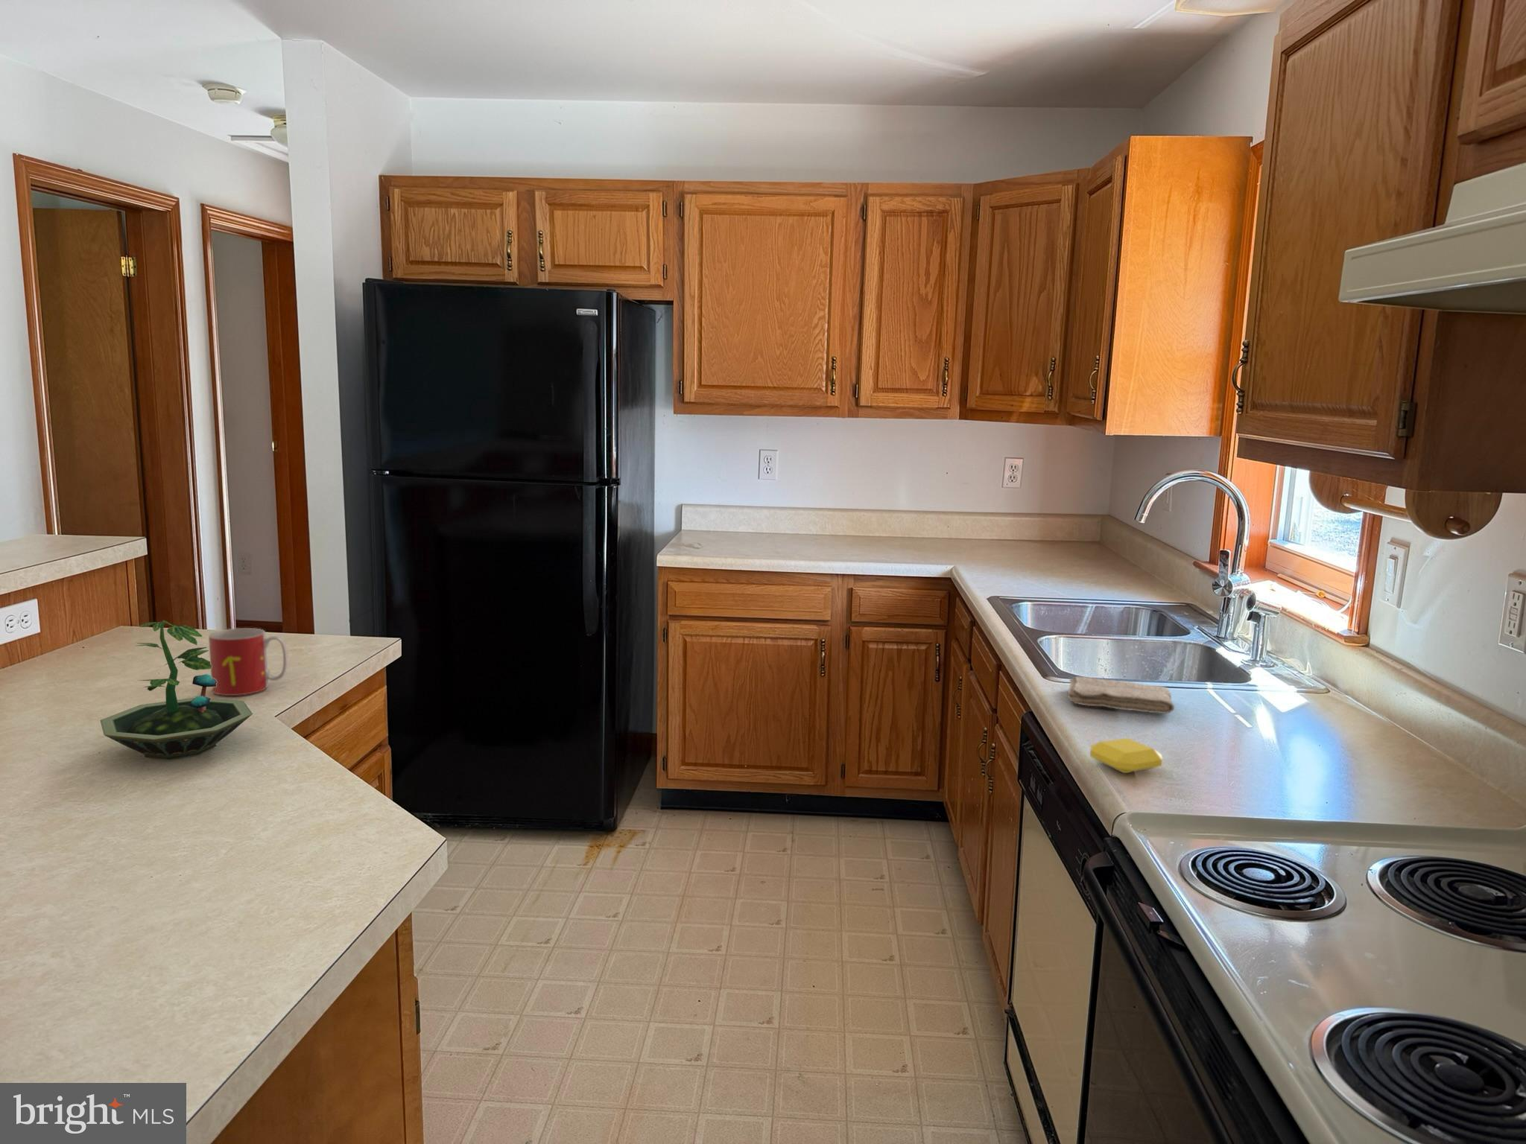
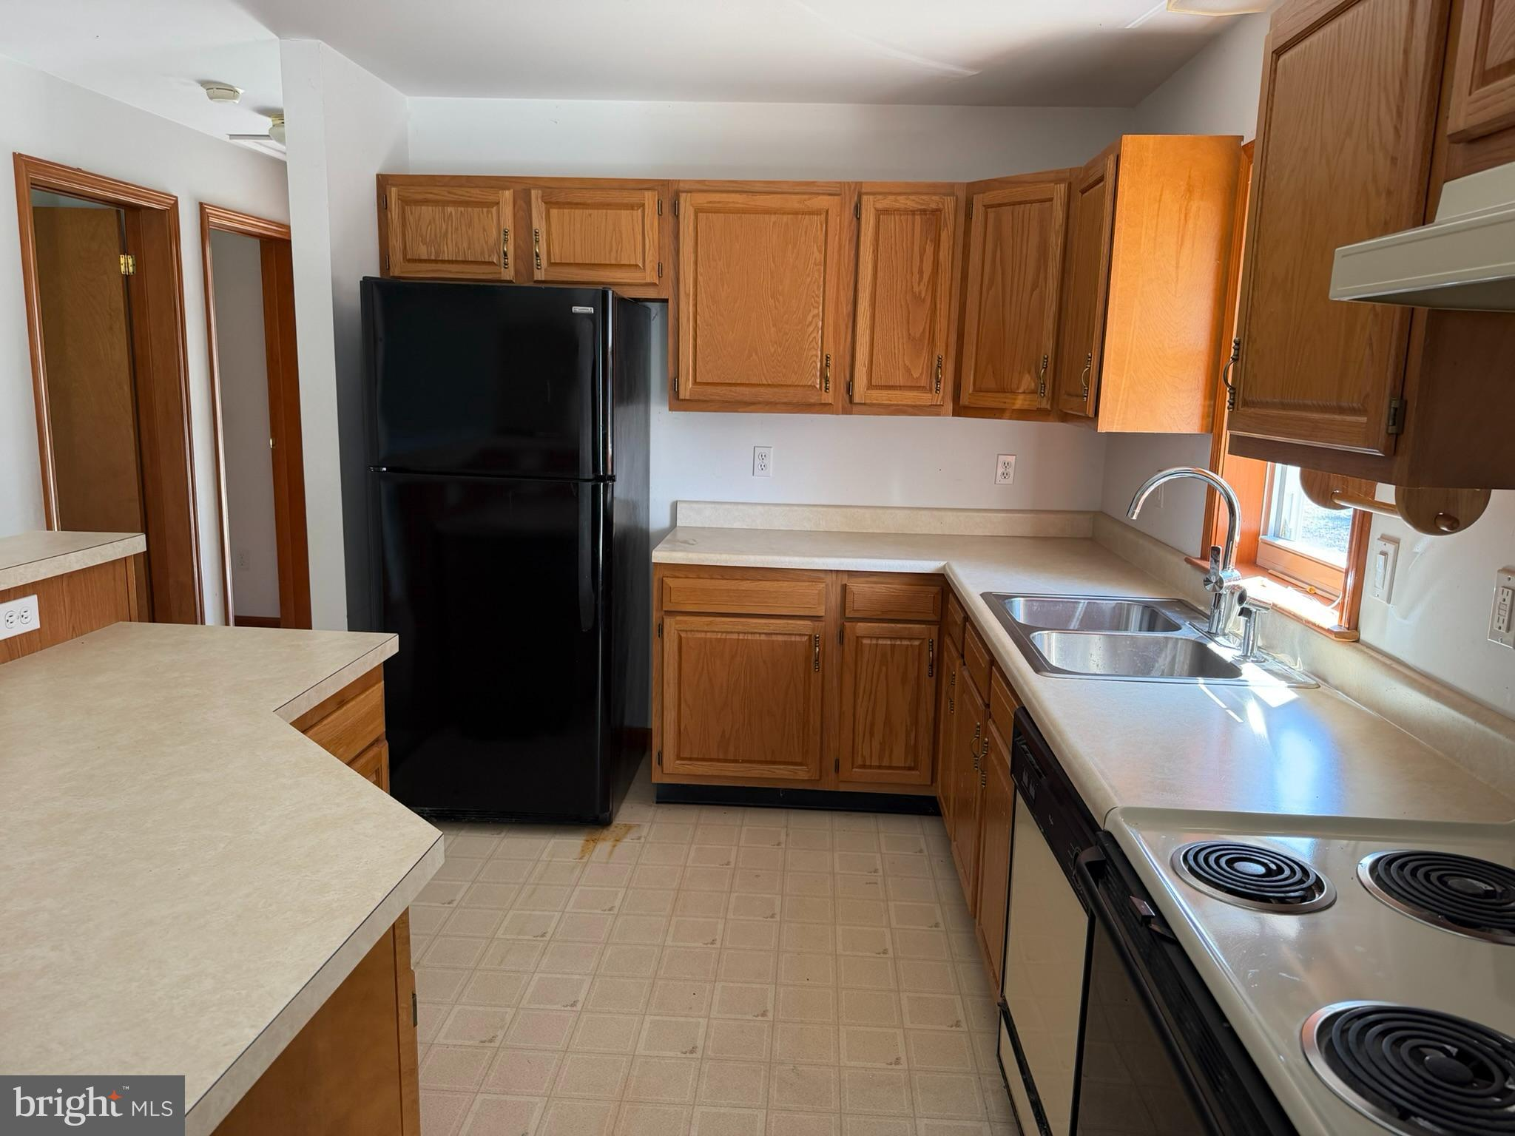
- washcloth (1119, 693)
- mug (250, 661)
- soap bar (1125, 755)
- terrarium (168, 648)
